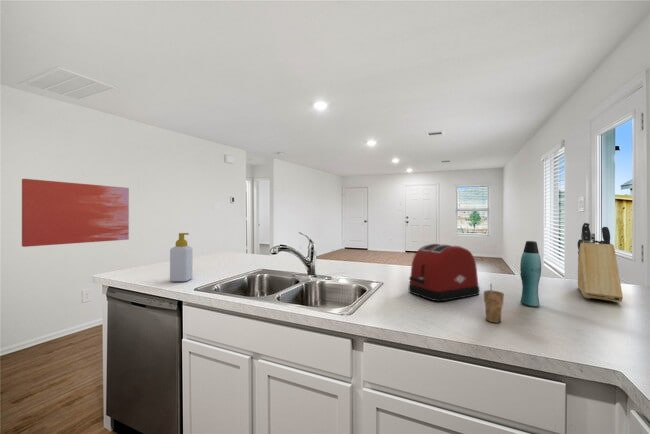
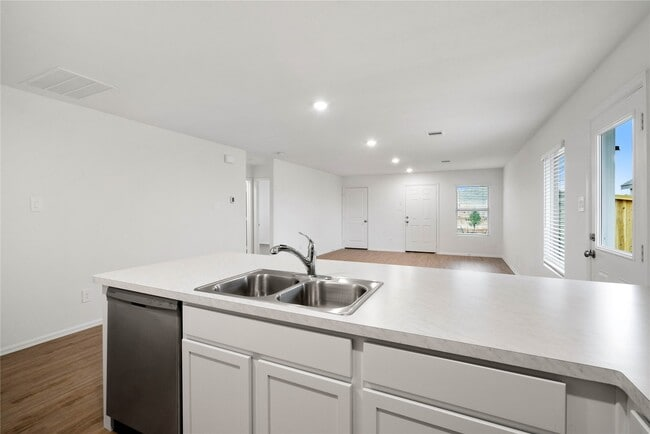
- bottle (530, 272)
- soap bottle (181, 256)
- wall art (82, 213)
- cup (493, 302)
- knife block (596, 258)
- toaster (443, 268)
